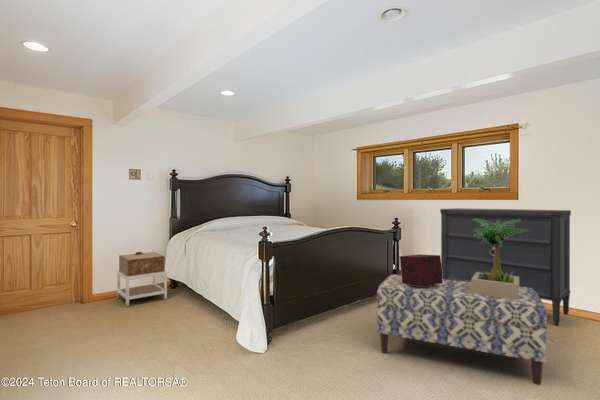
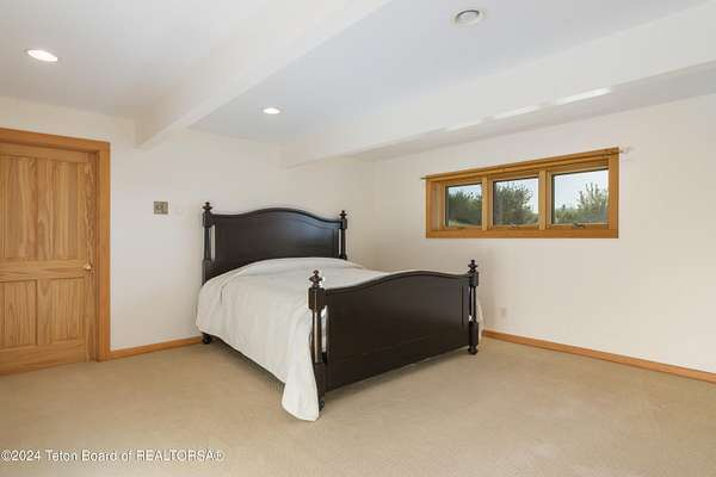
- bench (454, 320)
- potted plant (498, 255)
- nightstand (141, 275)
- dresser (500, 258)
- decorative box (422, 271)
